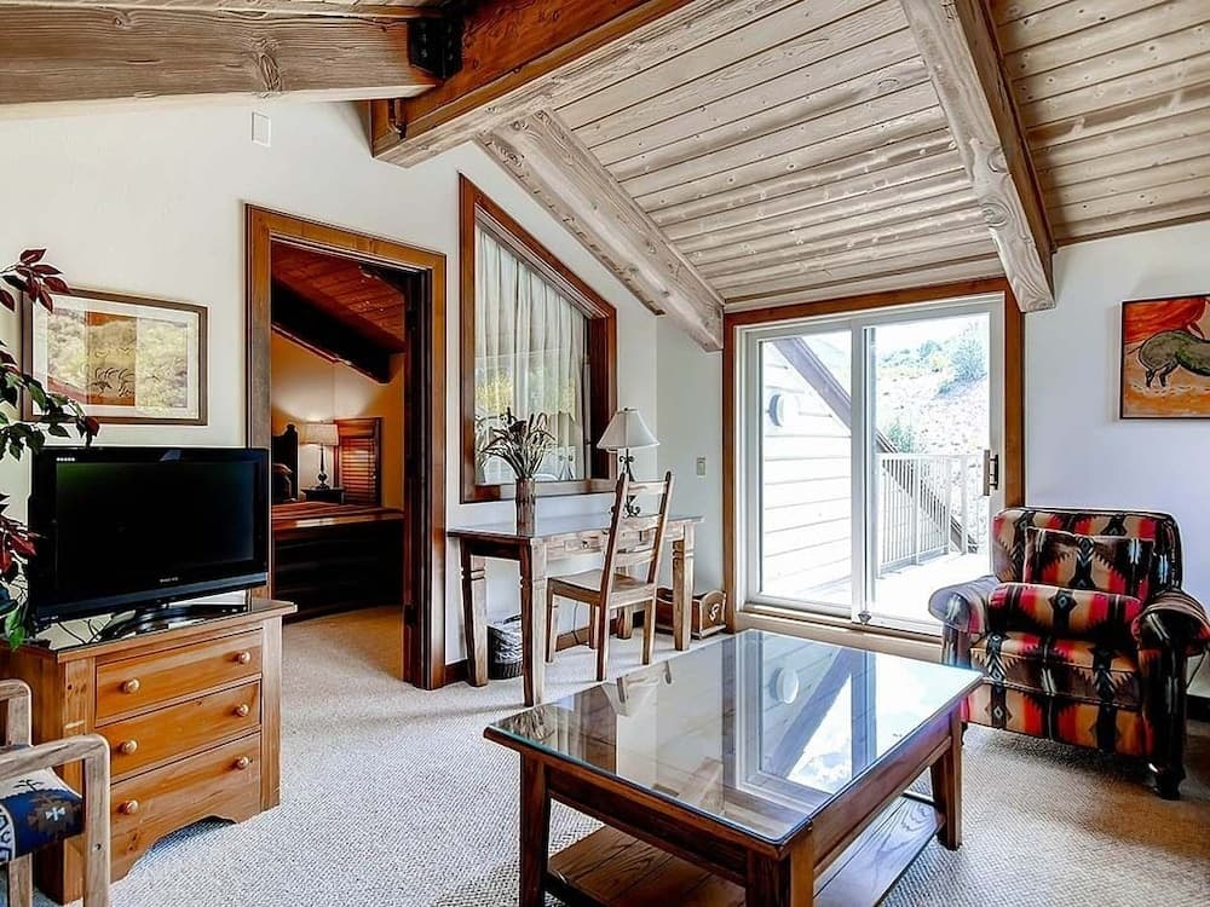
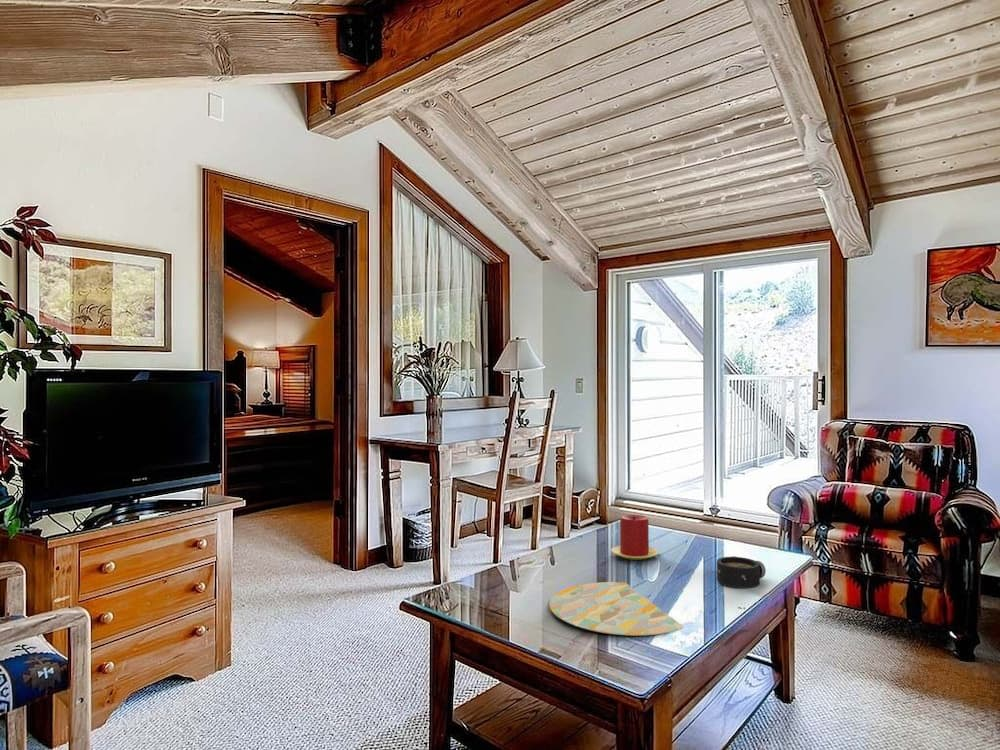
+ candle (634, 536)
+ alarm clock (740, 570)
+ decorative tray (622, 605)
